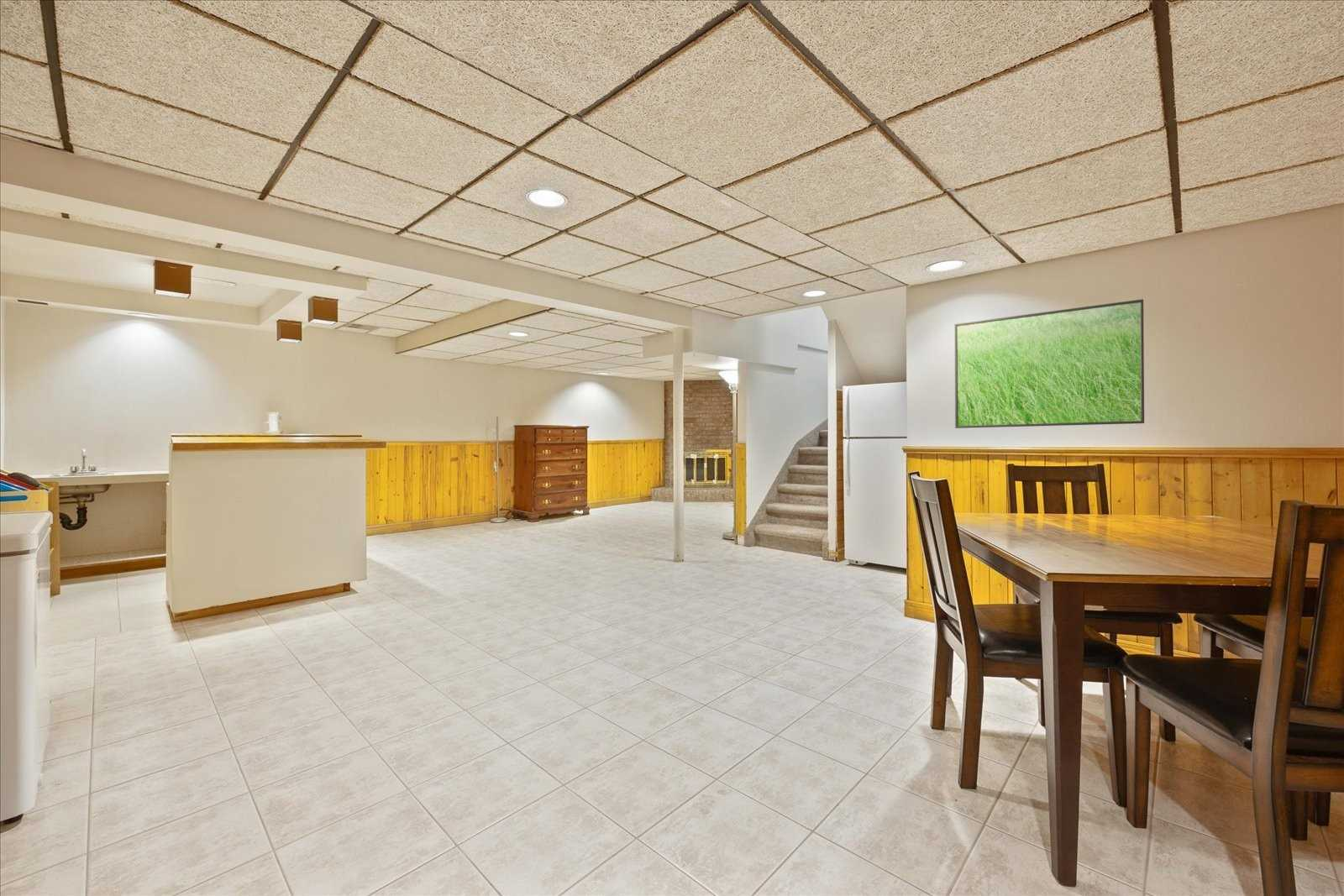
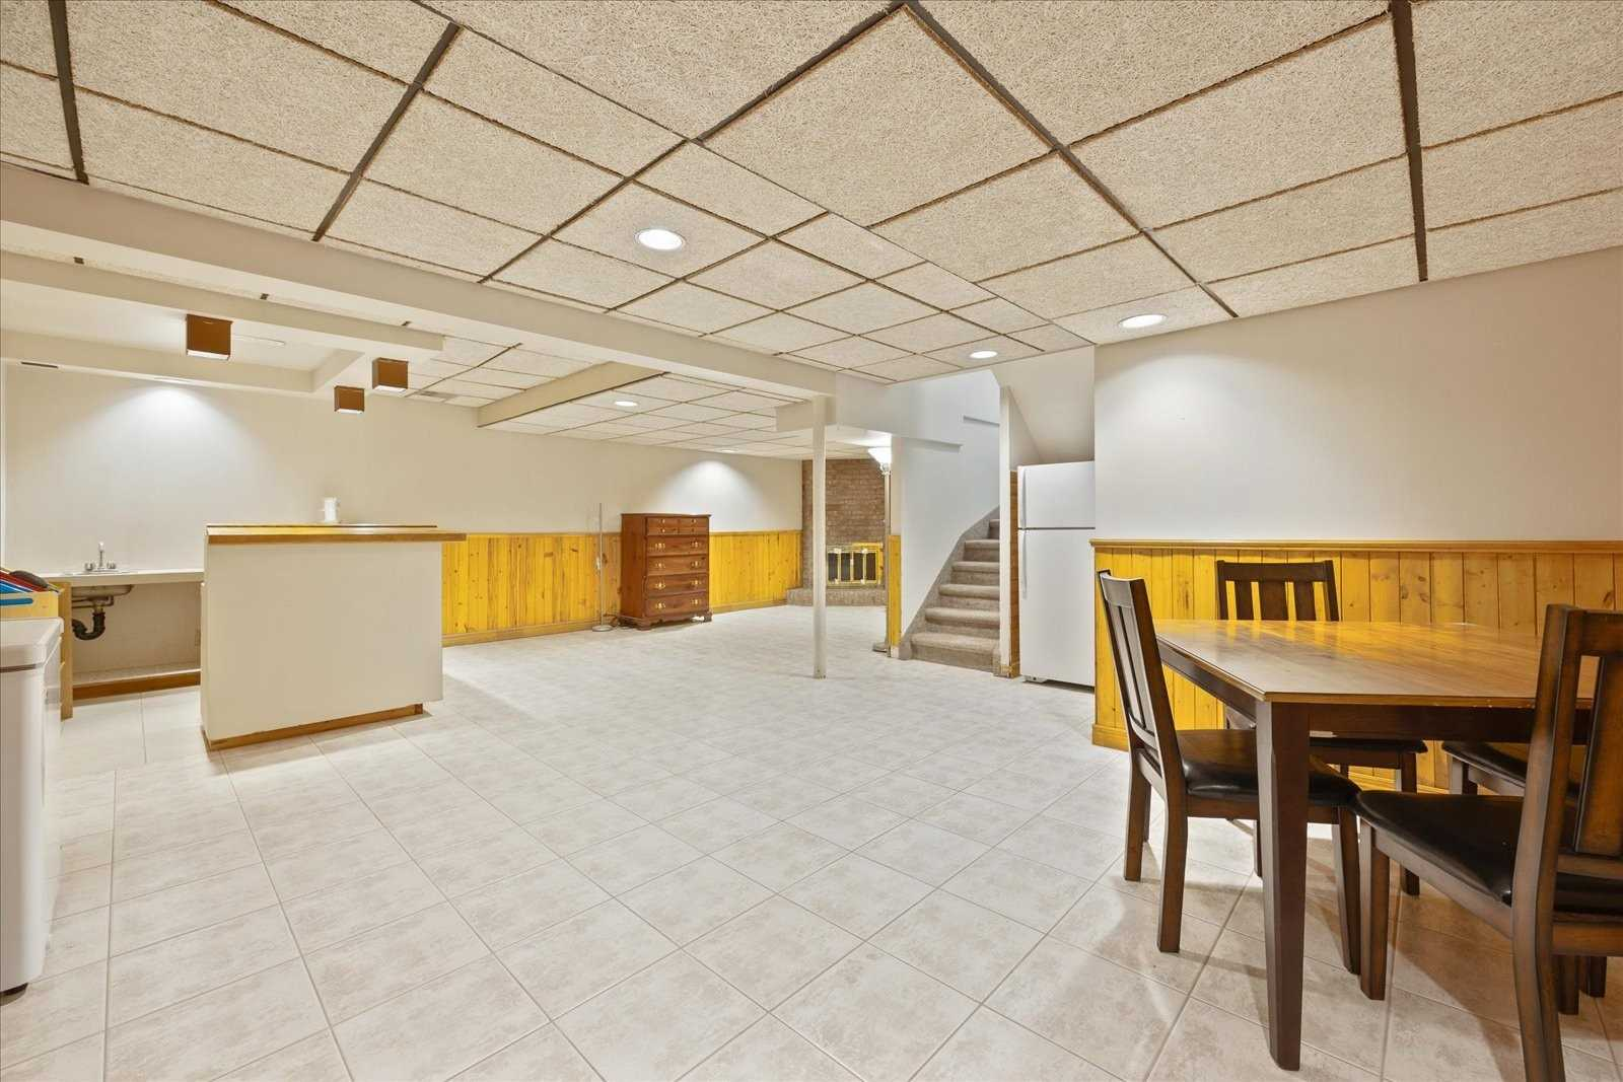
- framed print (1041, 369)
